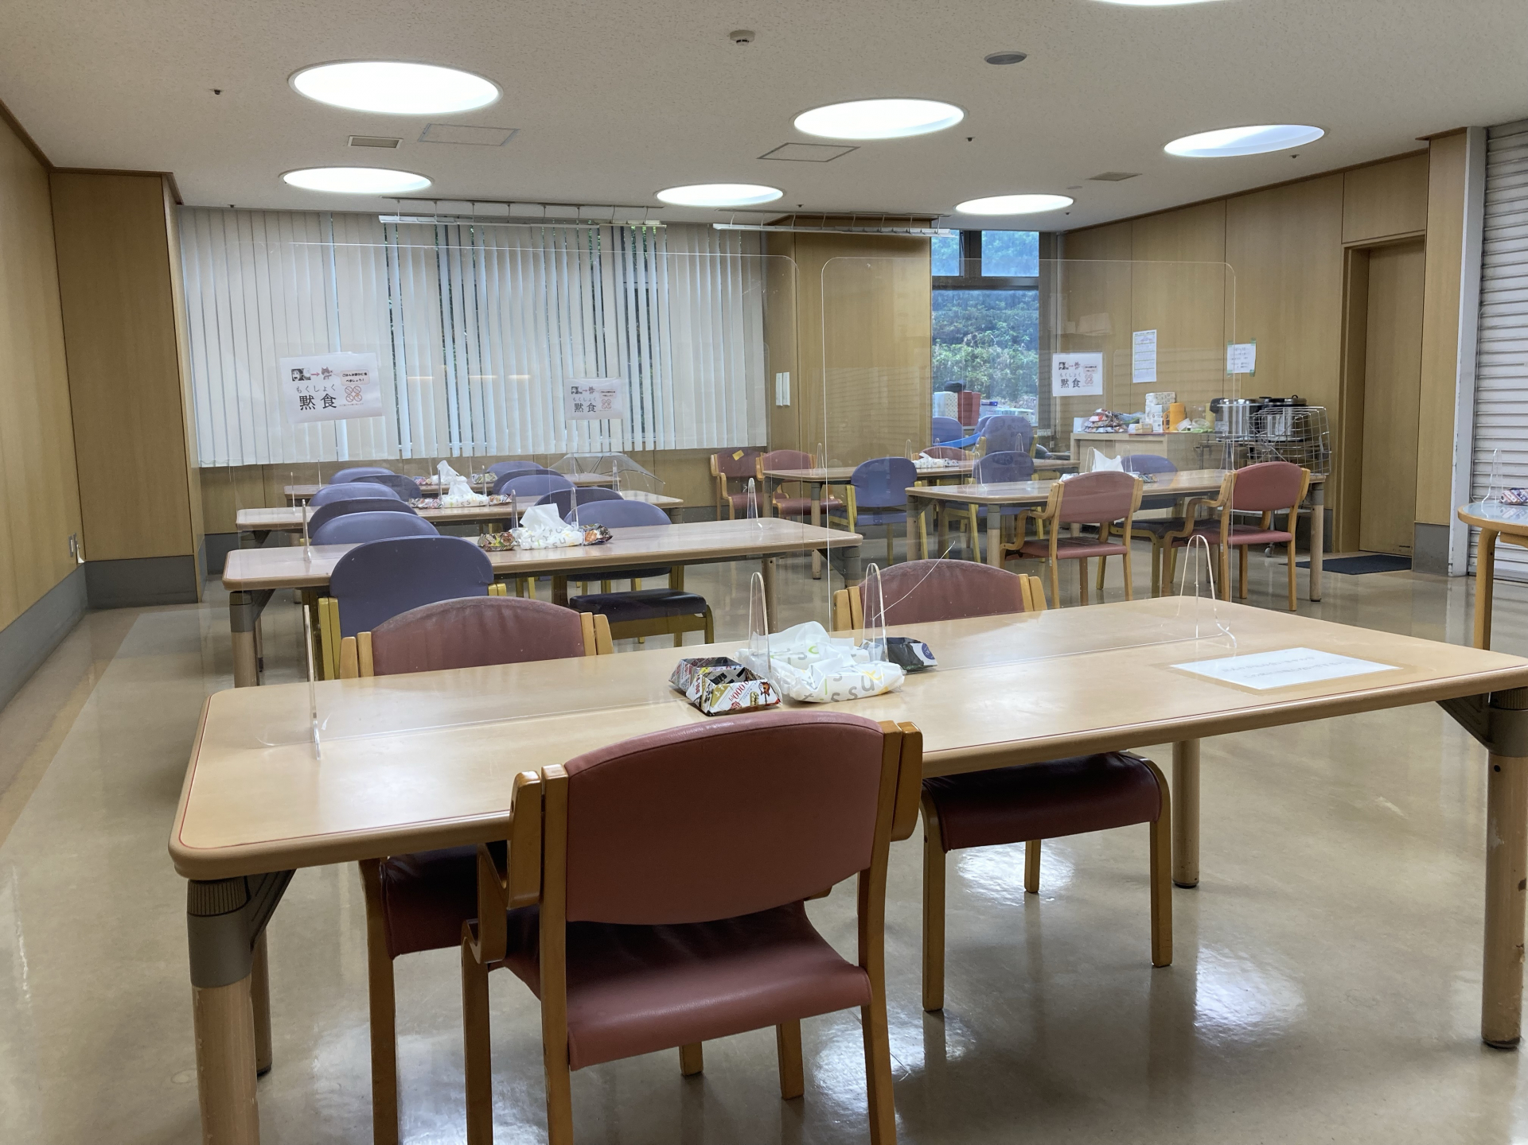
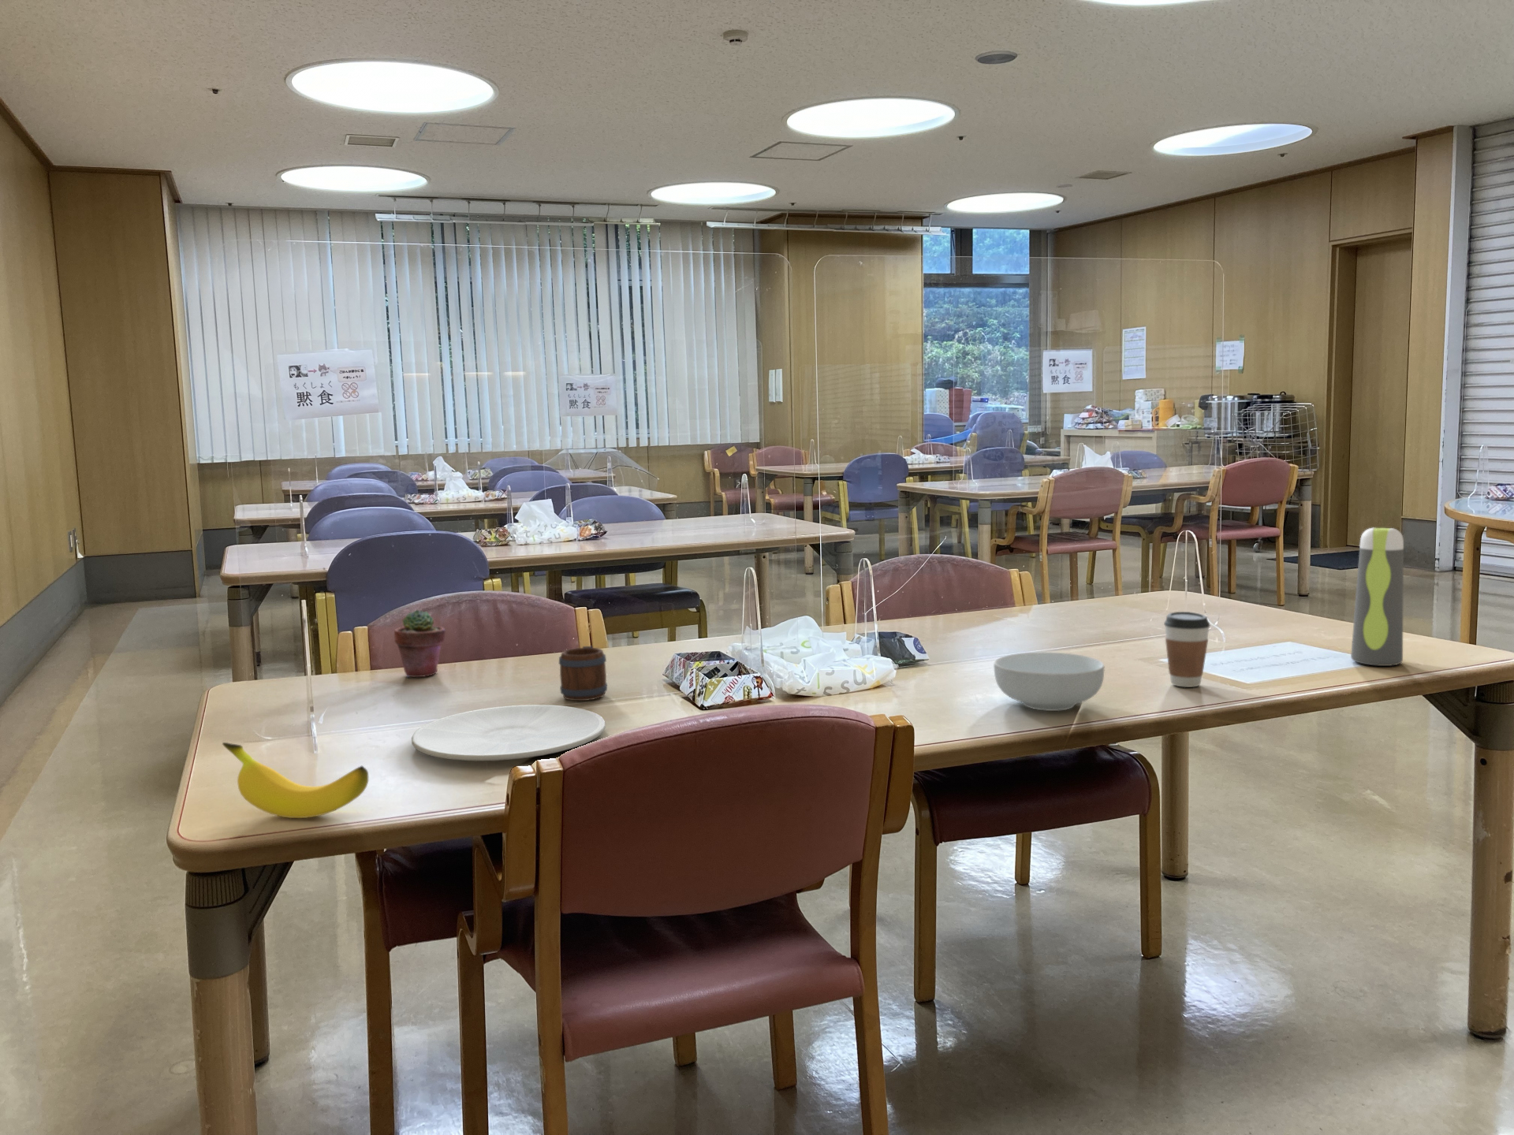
+ potted succulent (420, 641)
+ cereal bowl (1048, 683)
+ banana (293, 782)
+ coffee cup (1186, 650)
+ water bottle (1379, 595)
+ mug (585, 671)
+ plate (510, 733)
